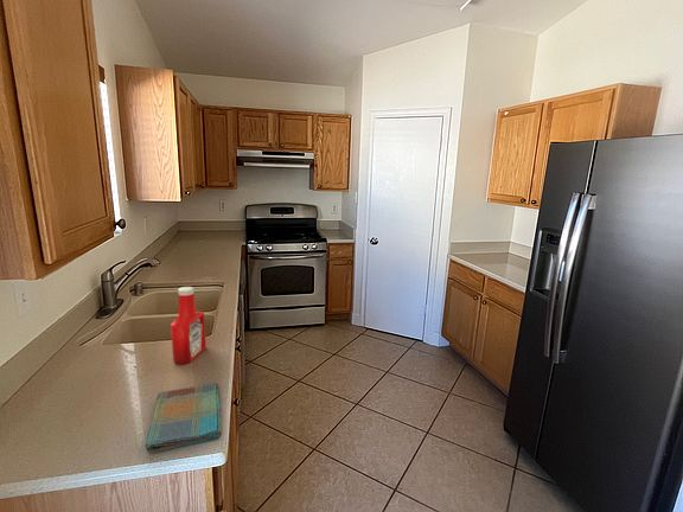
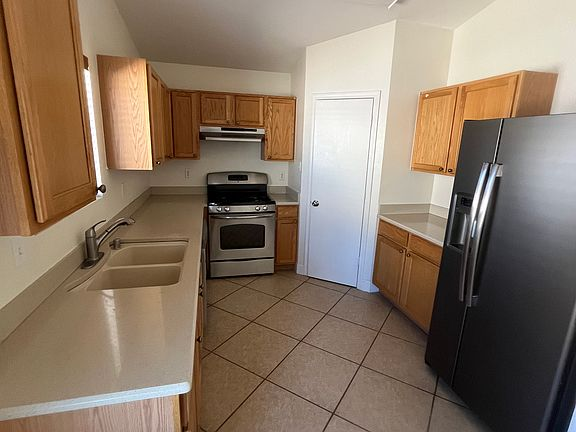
- dish towel (186, 412)
- soap bottle (187, 321)
